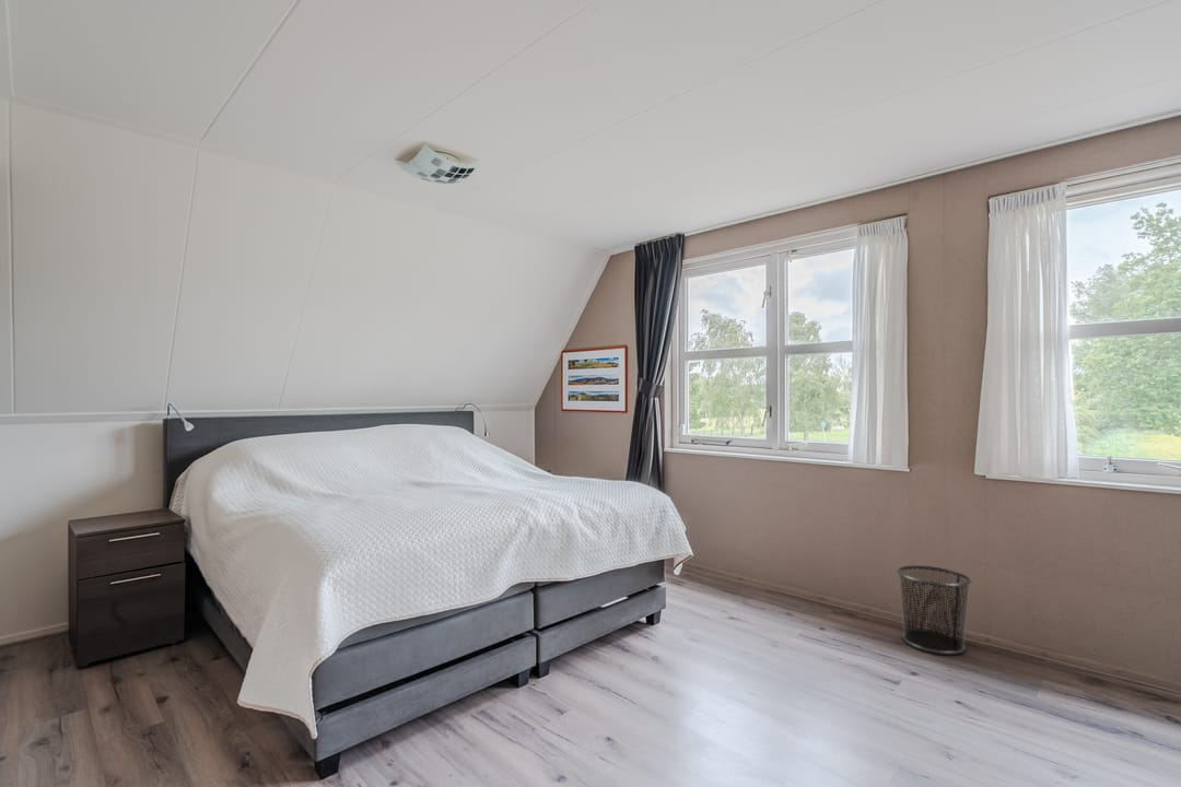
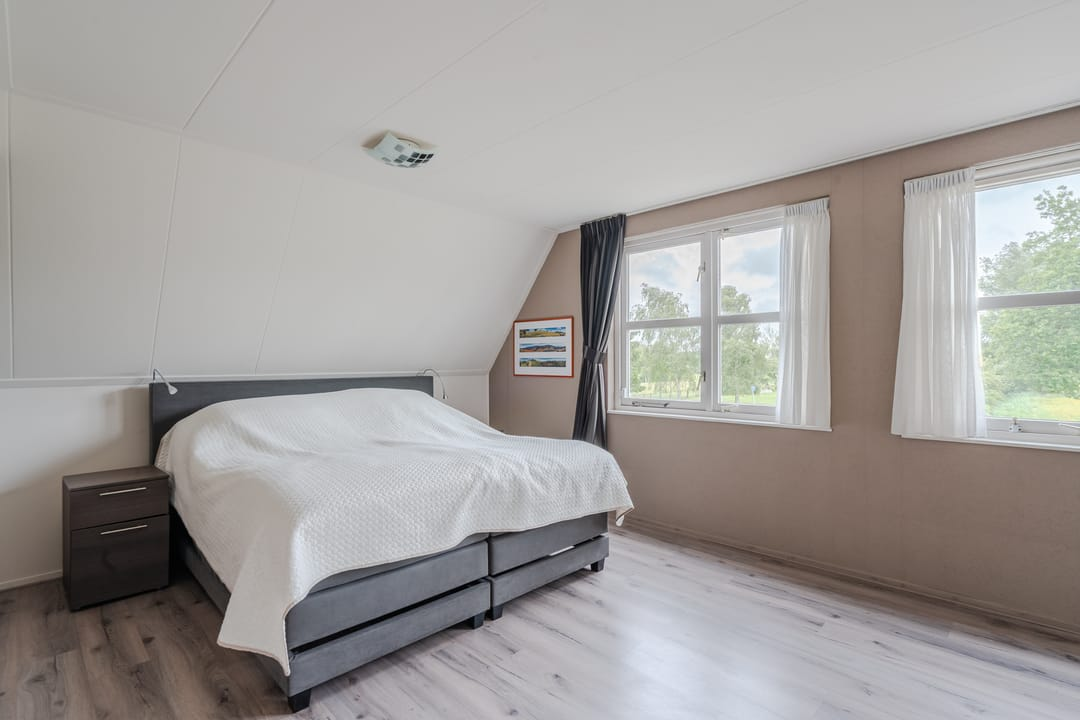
- waste bin (933, 608)
